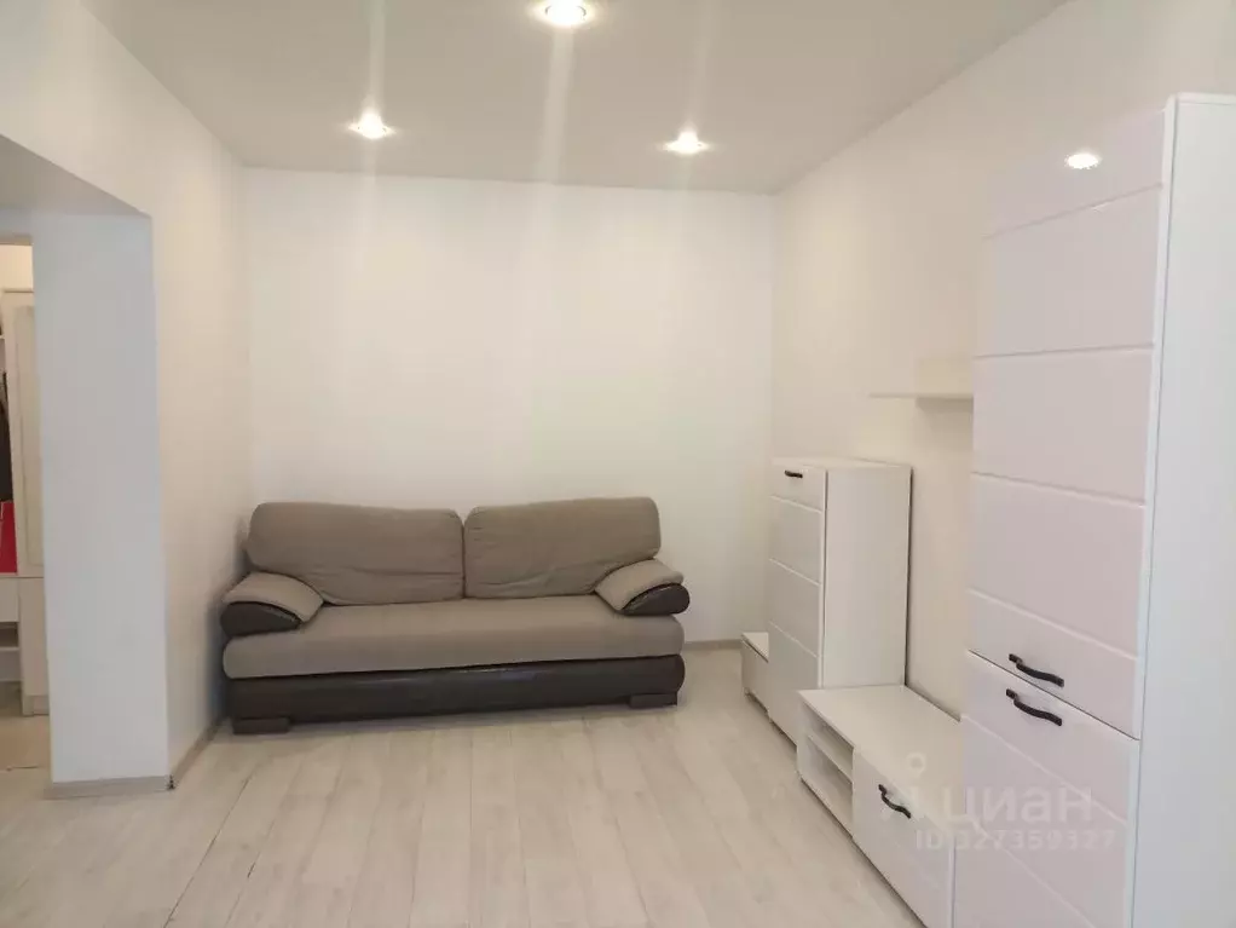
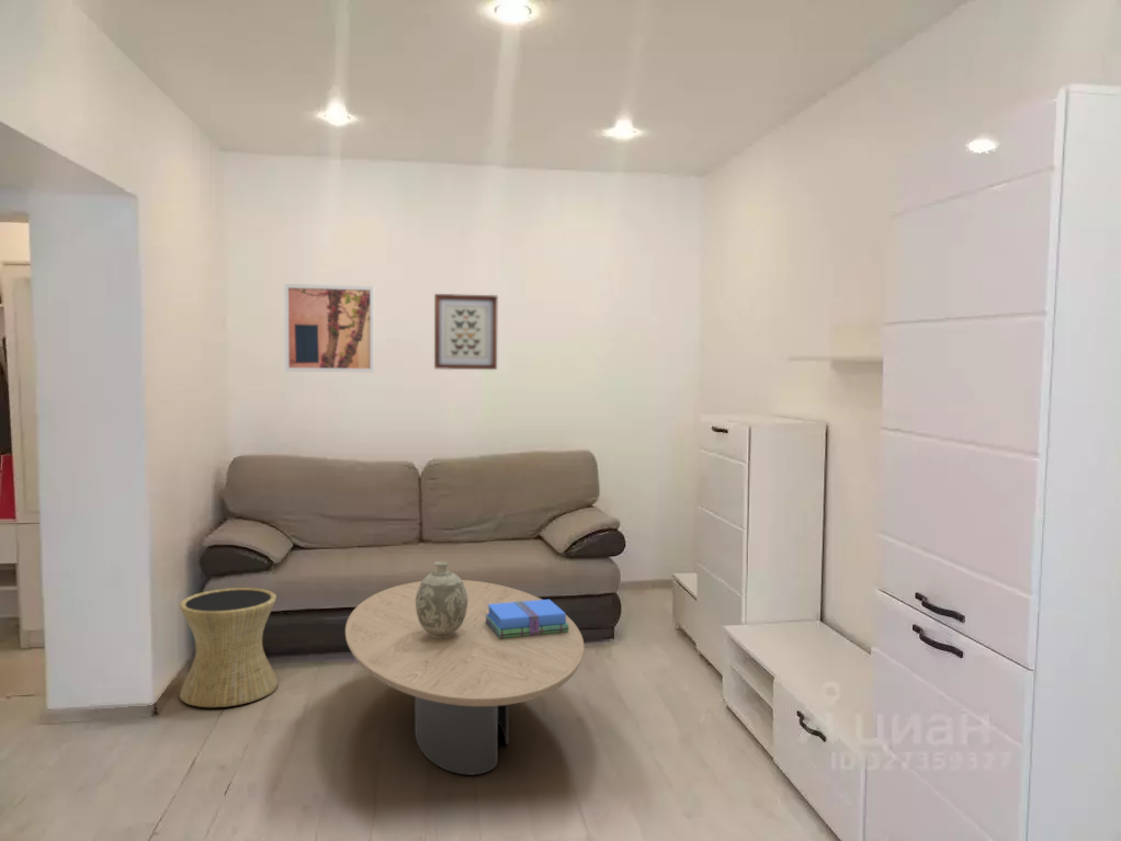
+ coffee table (461, 680)
+ decorative vase (441, 598)
+ side table (229, 644)
+ wall art (329, 328)
+ wall art (465, 331)
+ books (525, 617)
